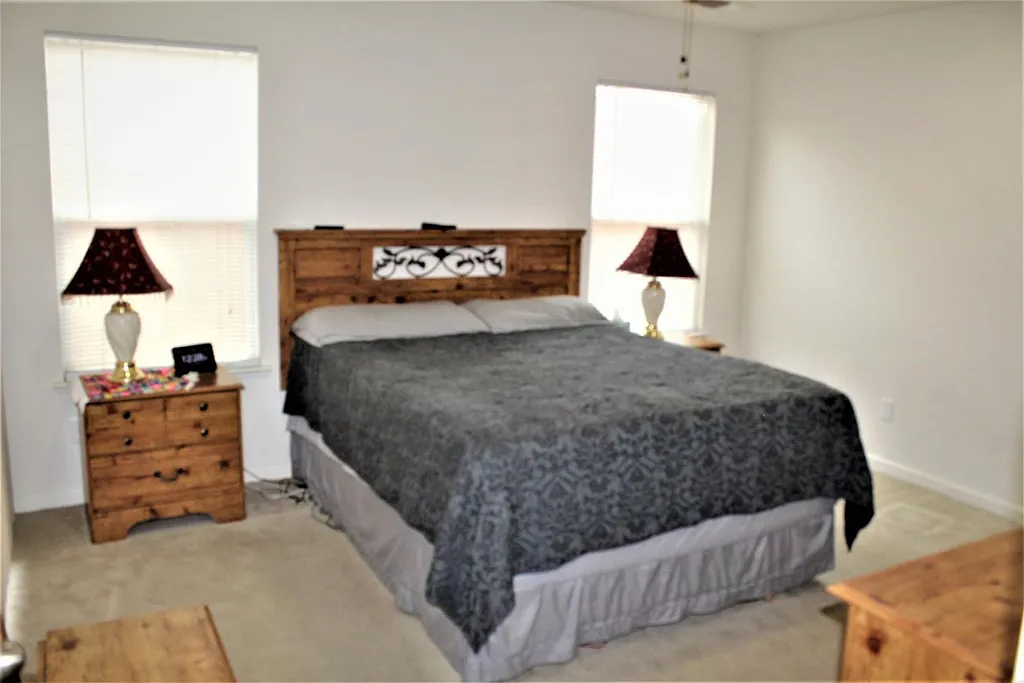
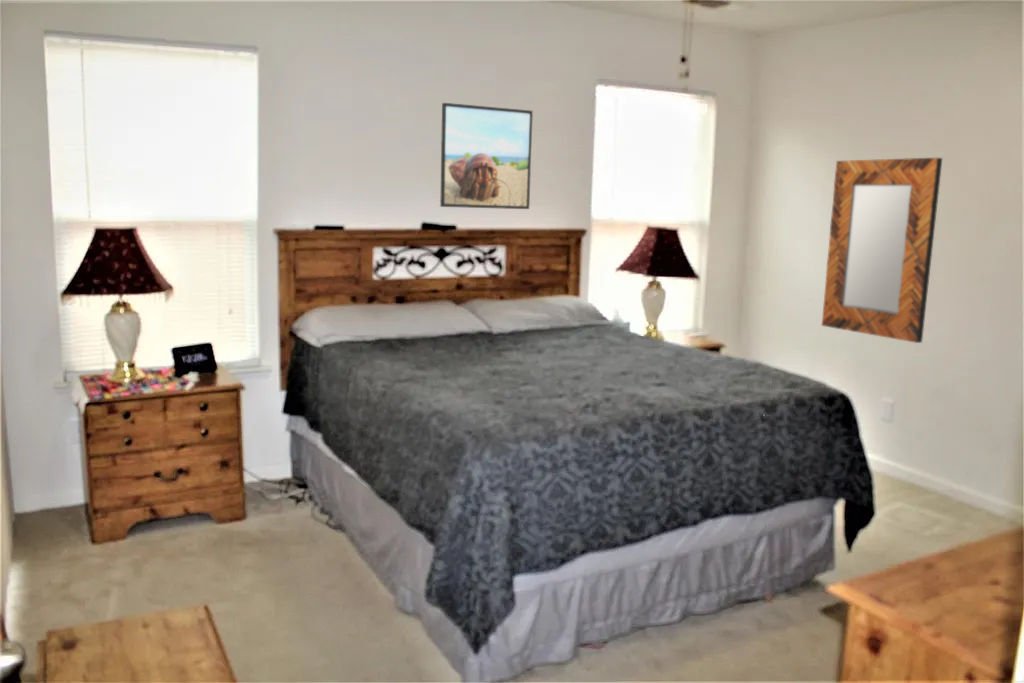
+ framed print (487, 157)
+ home mirror (877, 248)
